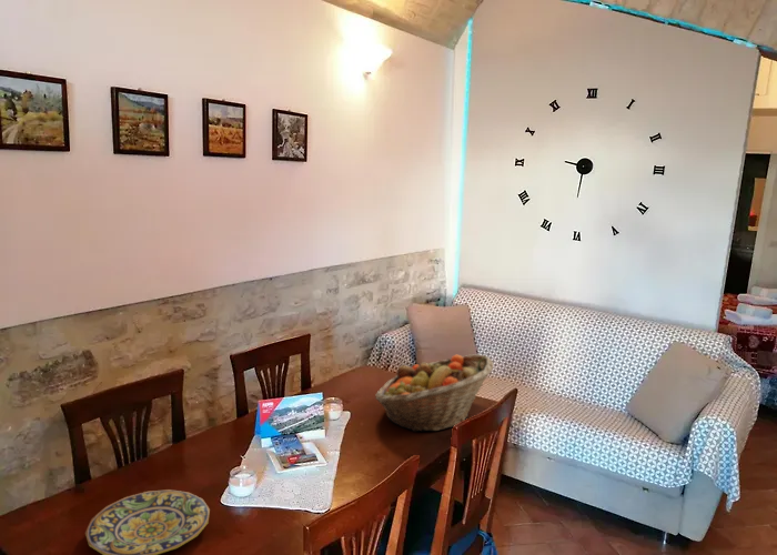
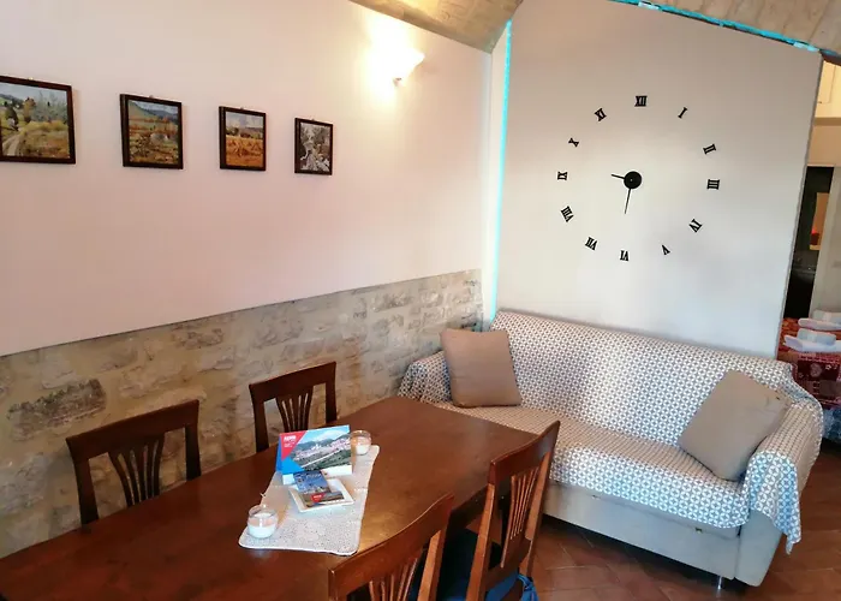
- plate (150, 525)
- fruit basket (435, 386)
